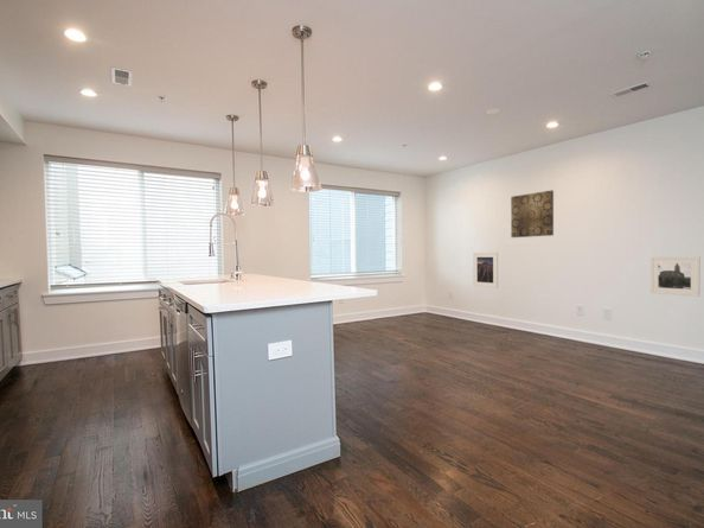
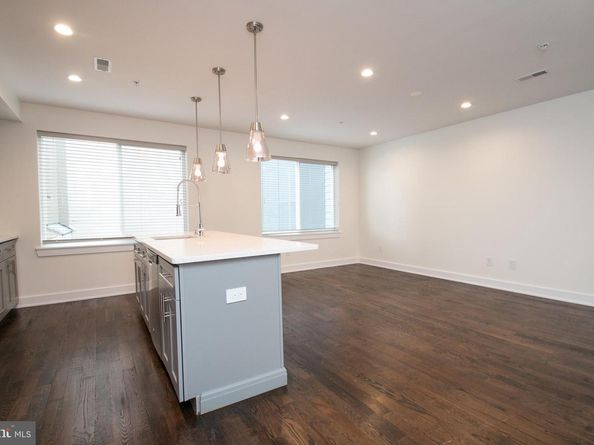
- wall art (531, 215)
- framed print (485, 269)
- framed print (673, 275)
